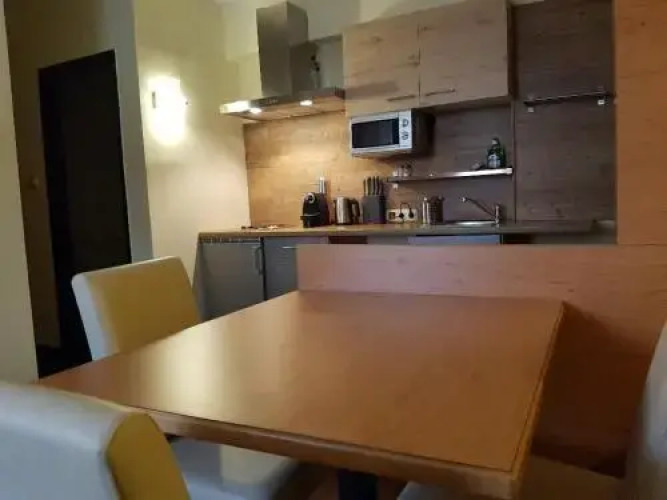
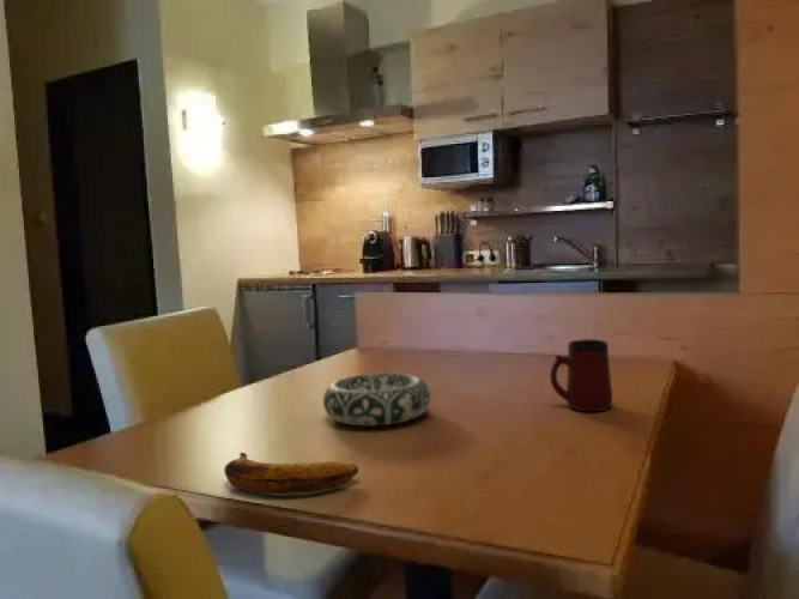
+ banana (285, 470)
+ mug (580, 374)
+ decorative bowl (376, 398)
